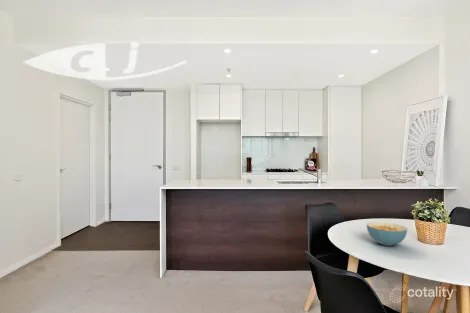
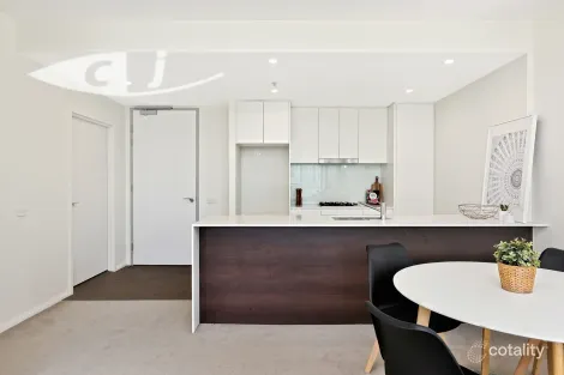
- cereal bowl (386, 235)
